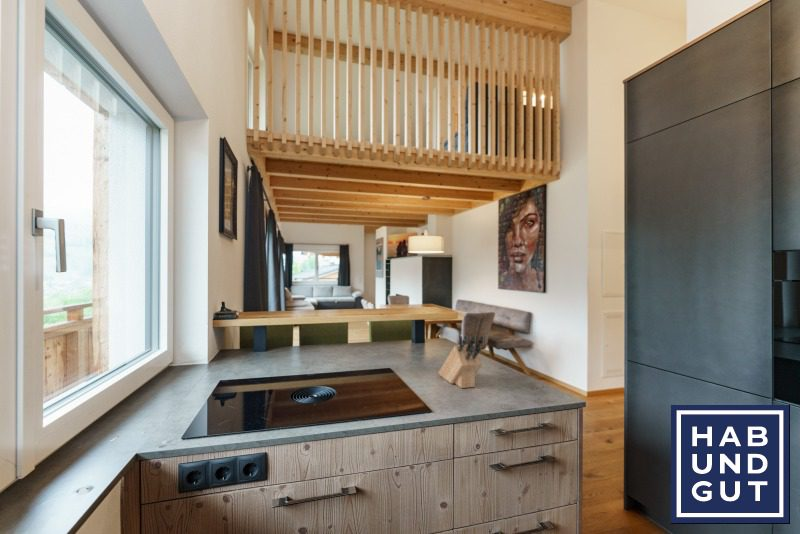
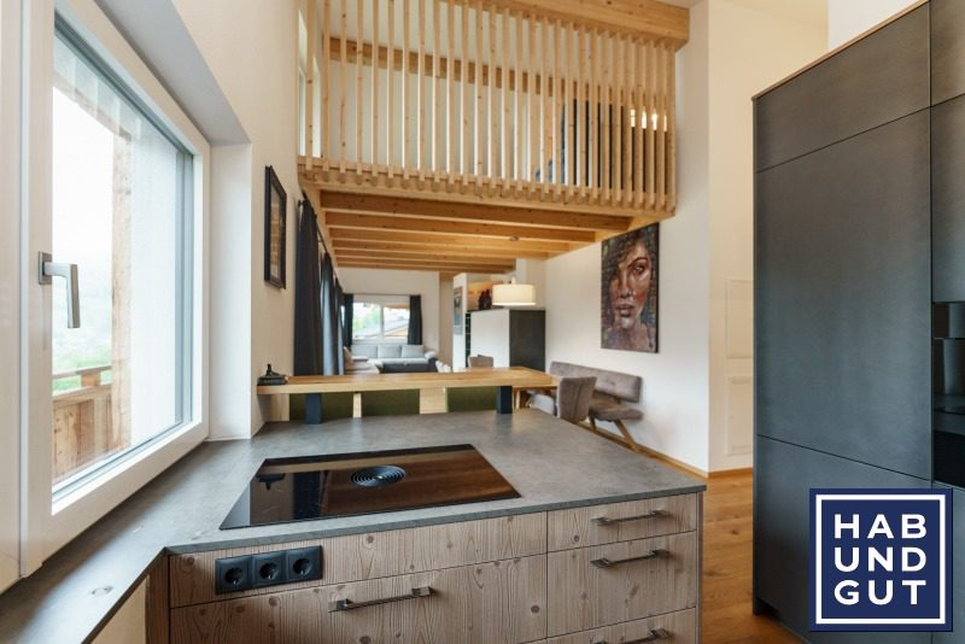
- knife block (461, 356)
